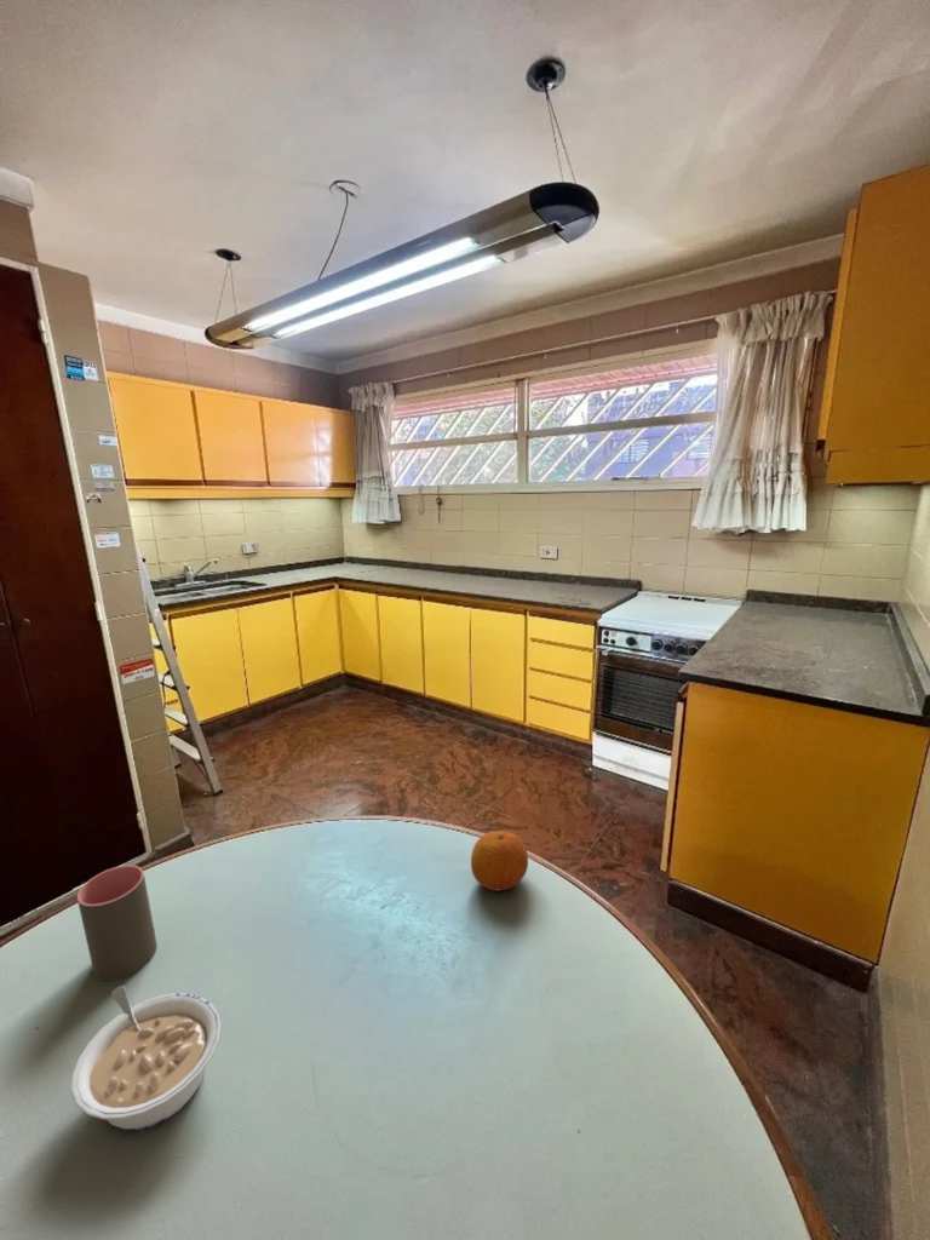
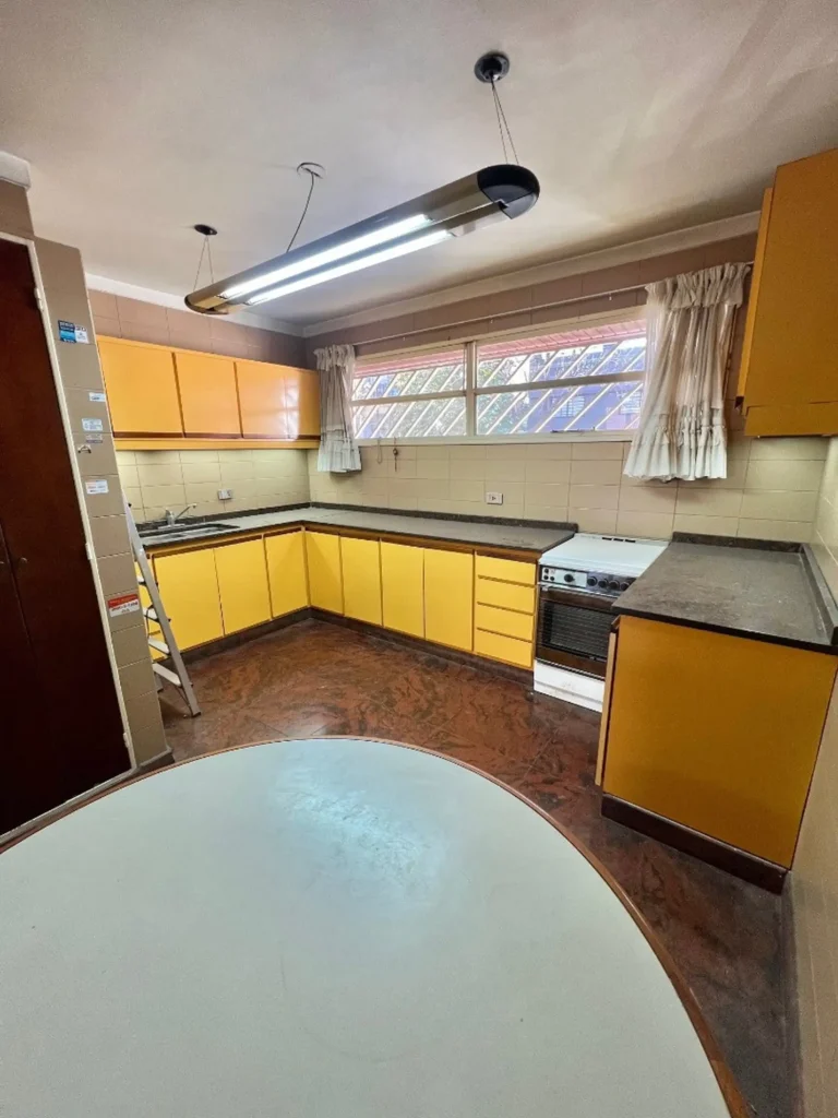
- fruit (499, 859)
- legume (147, 1062)
- cup (119, 922)
